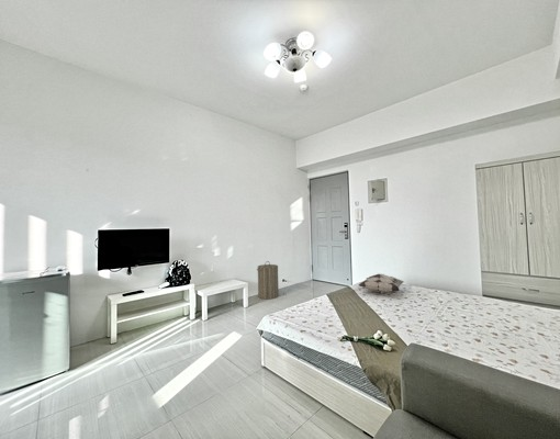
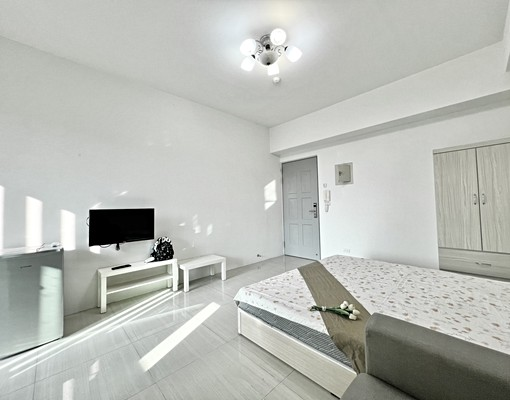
- decorative pillow (381, 282)
- laundry hamper (268, 278)
